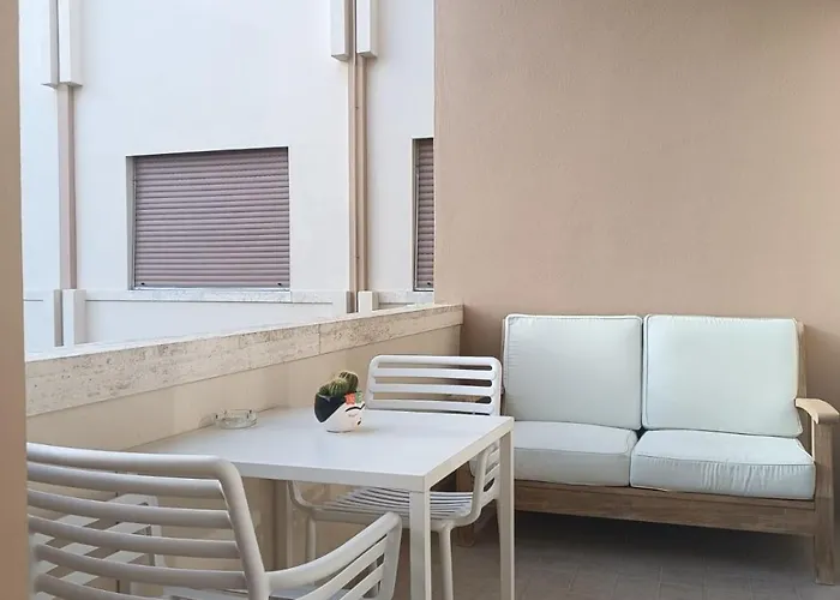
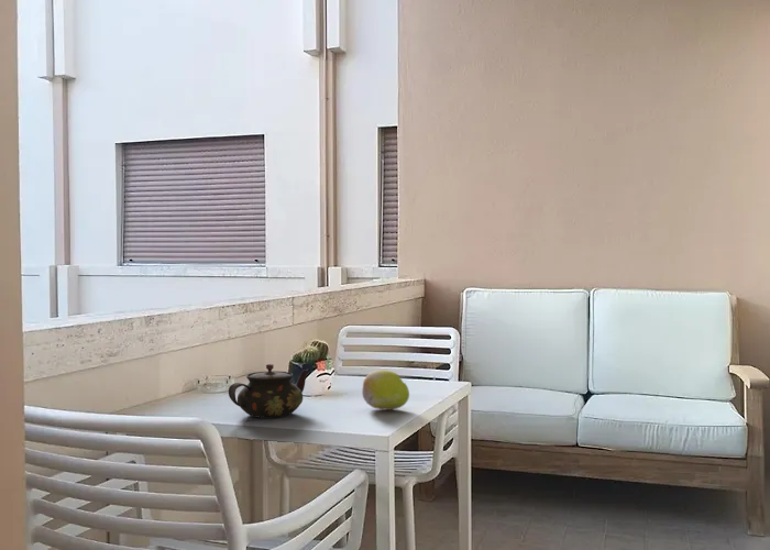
+ fruit (386, 389)
+ teapot (271, 388)
